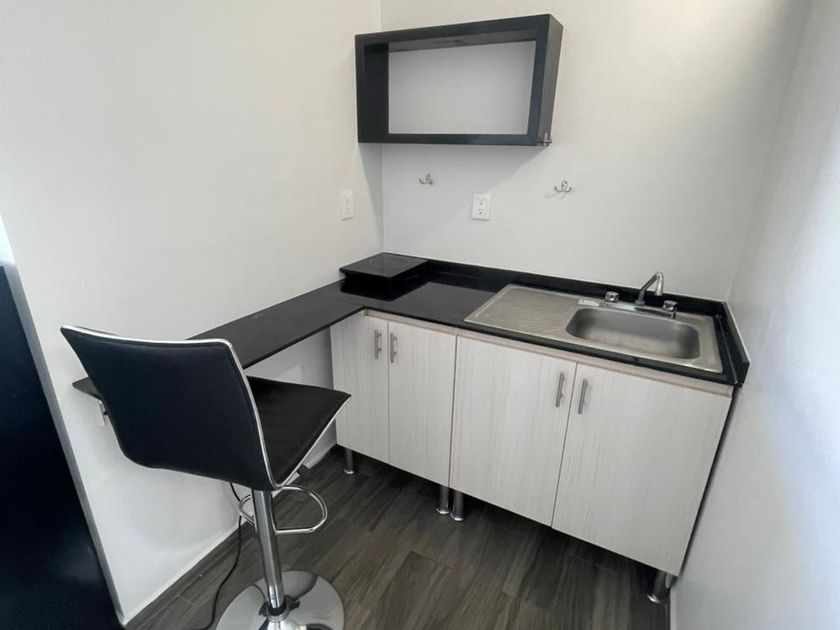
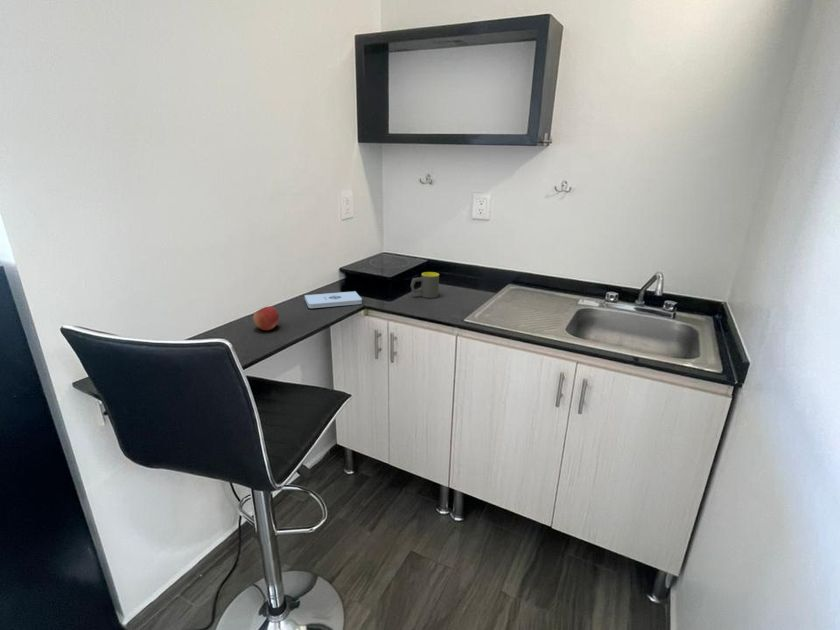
+ notepad (333, 299)
+ apple (266, 317)
+ mug (424, 285)
